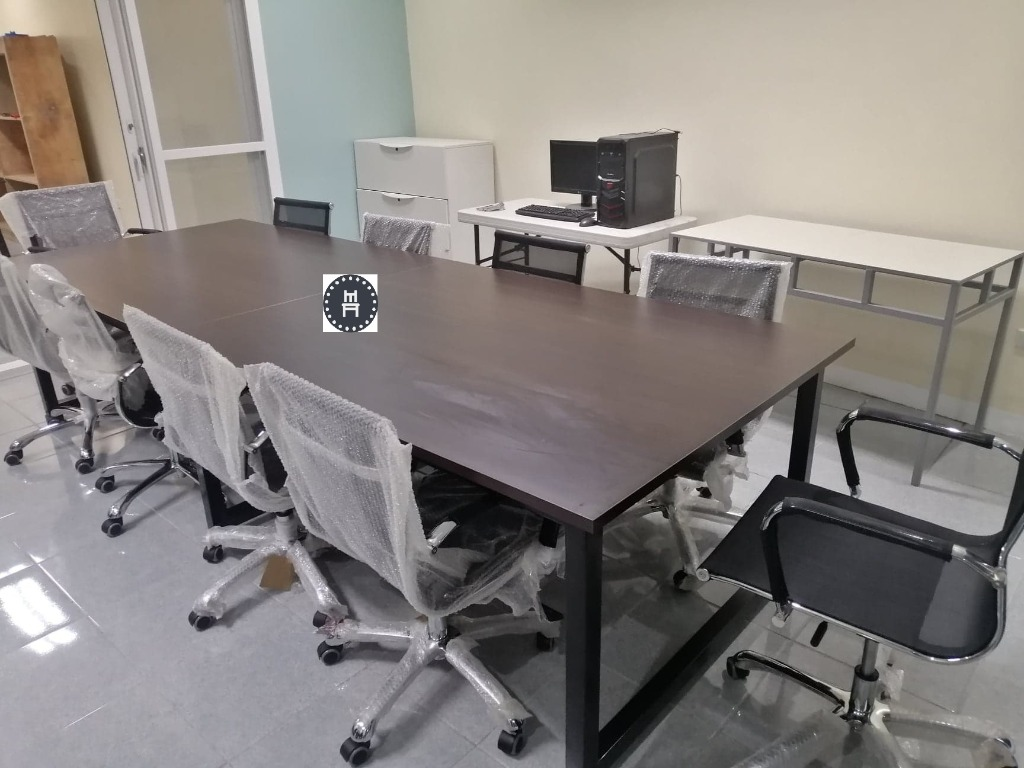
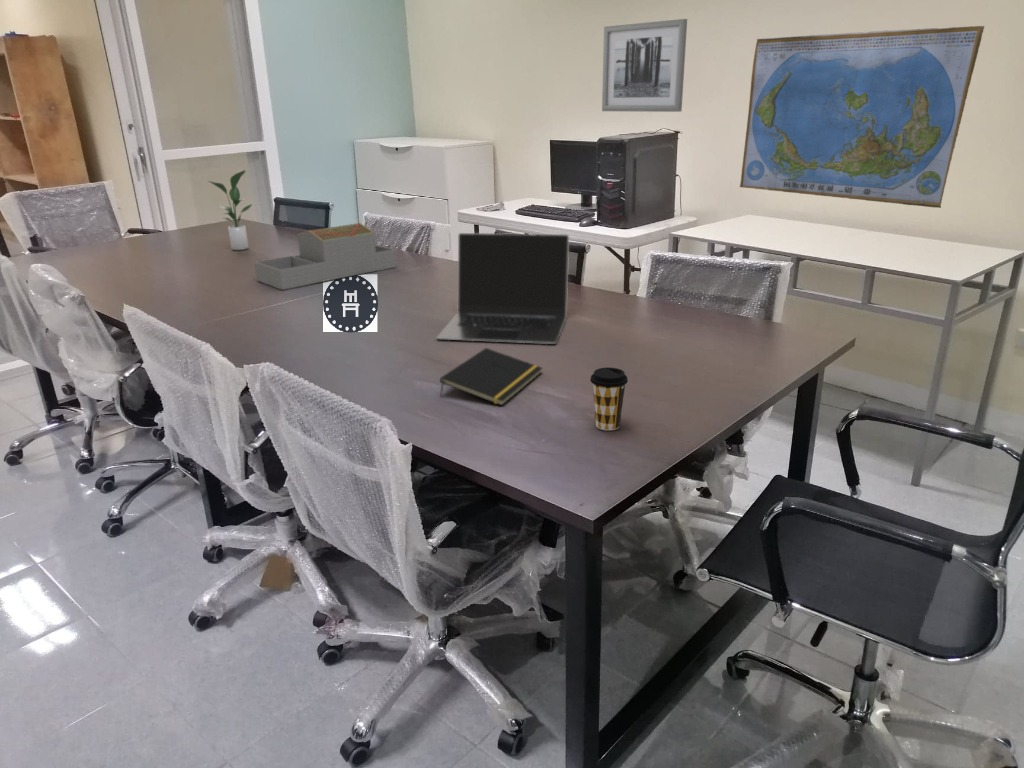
+ notepad (493, 374)
+ wall art (641, 68)
+ world map (844, 118)
+ architectural model (321, 249)
+ coffee cup (608, 399)
+ laptop (504, 285)
+ potted plant (234, 210)
